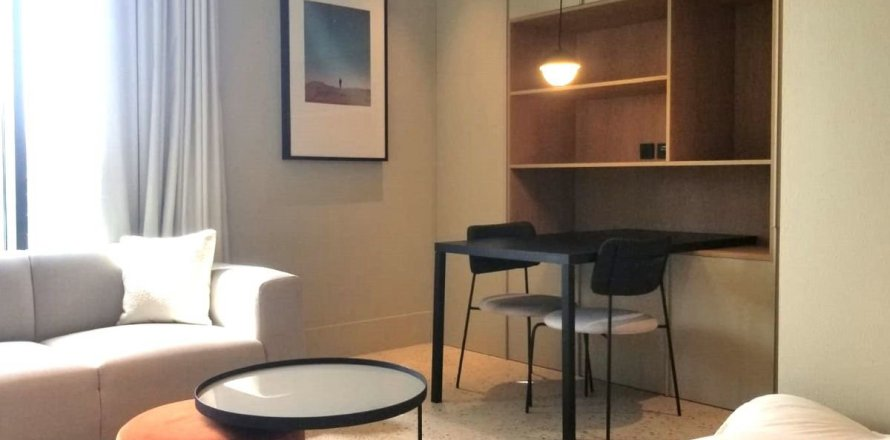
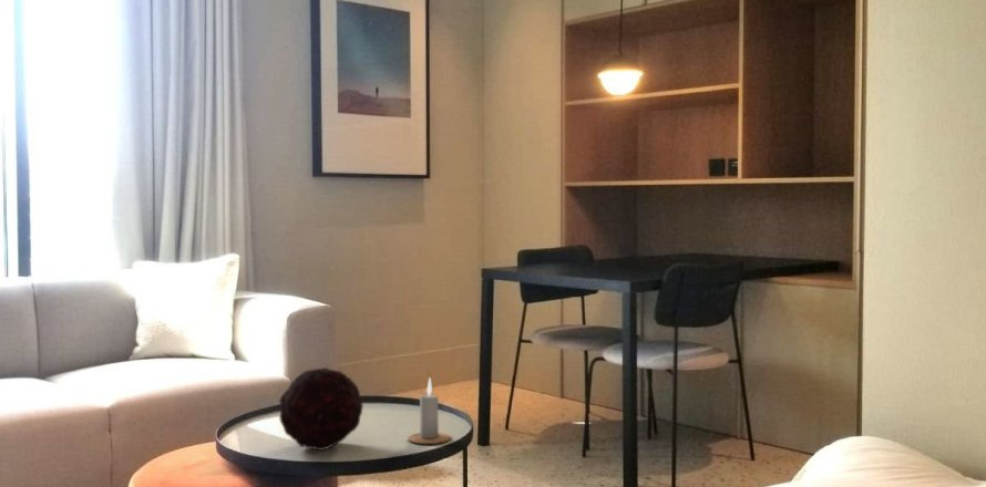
+ decorative orb (321, 407)
+ candle (429, 407)
